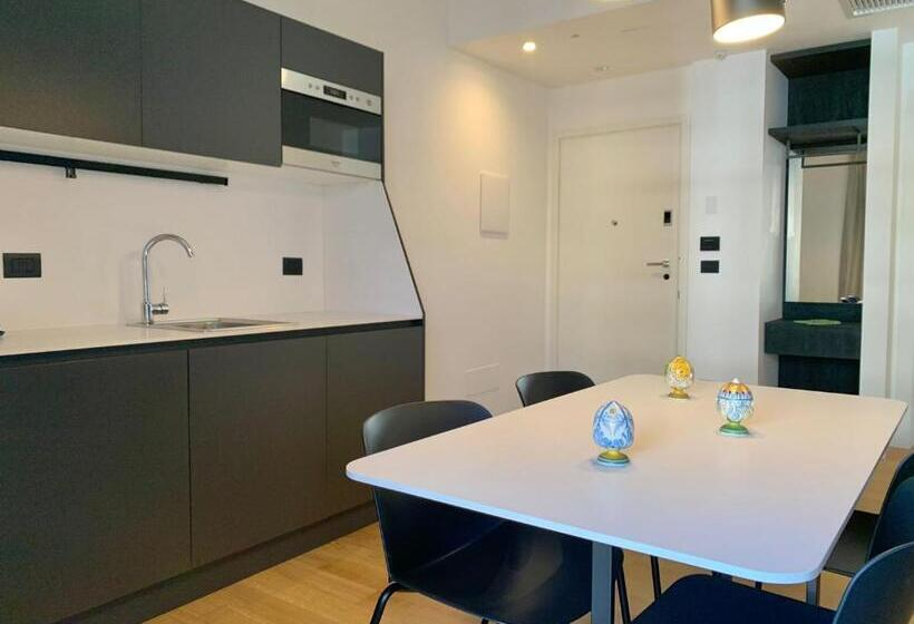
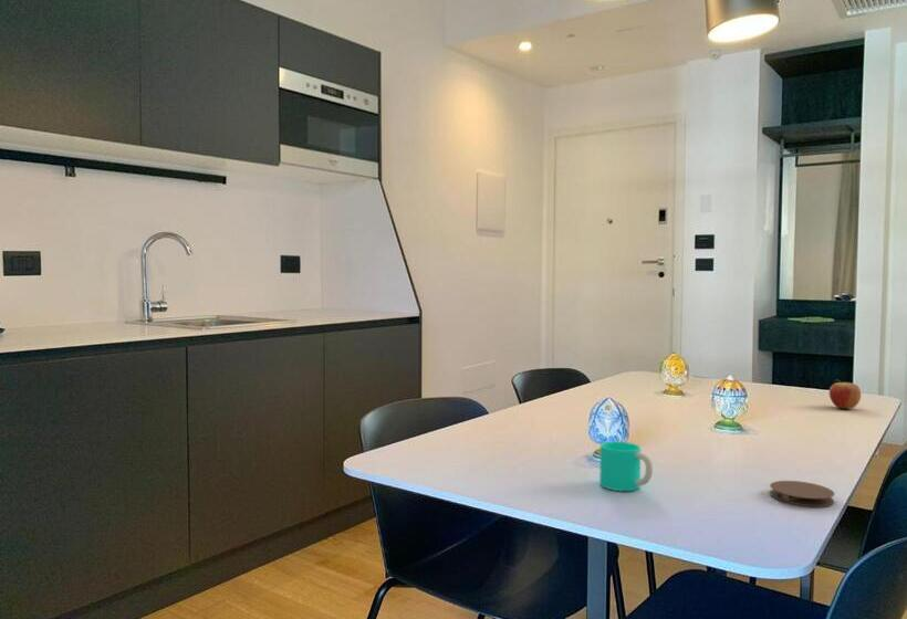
+ coaster (801, 493)
+ fruit (844, 394)
+ cup (626, 466)
